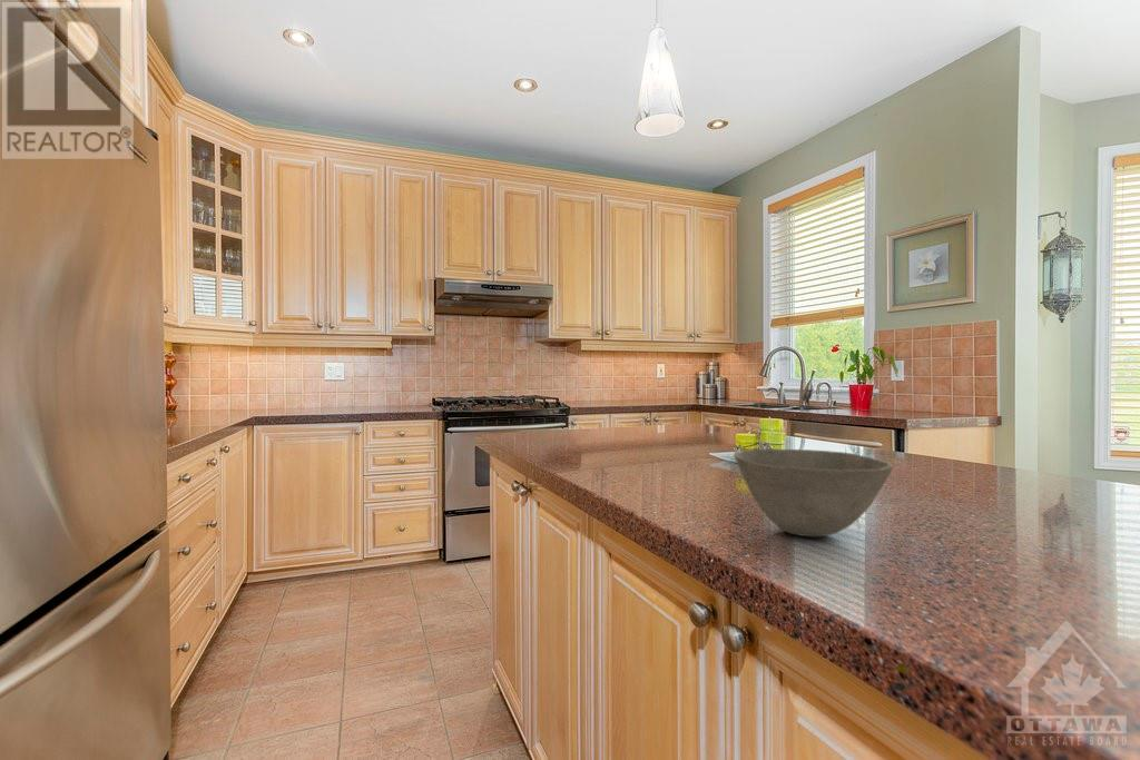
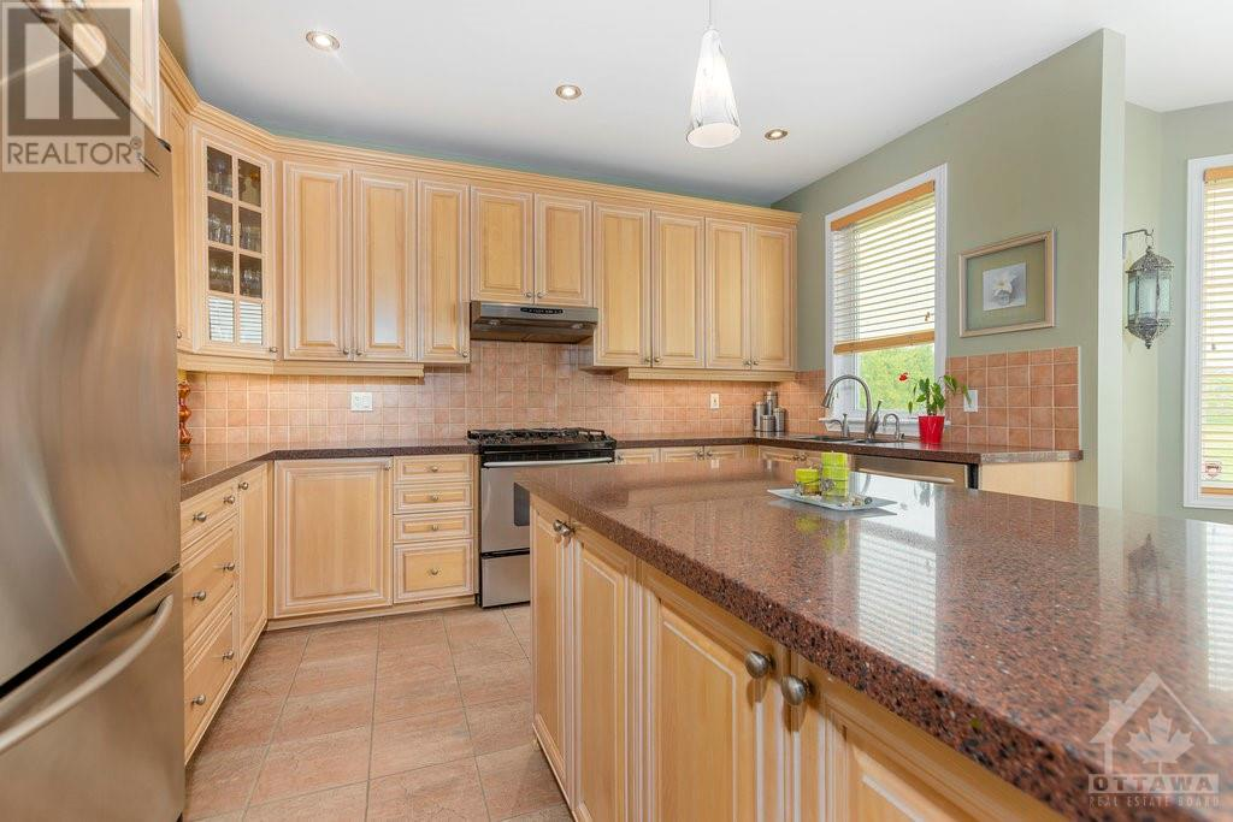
- bowl (808, 494)
